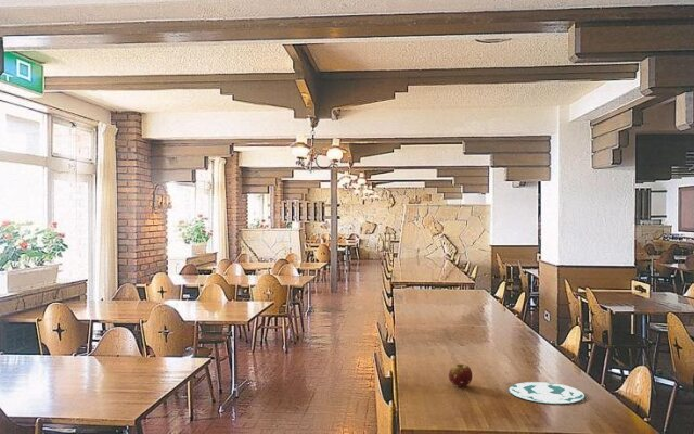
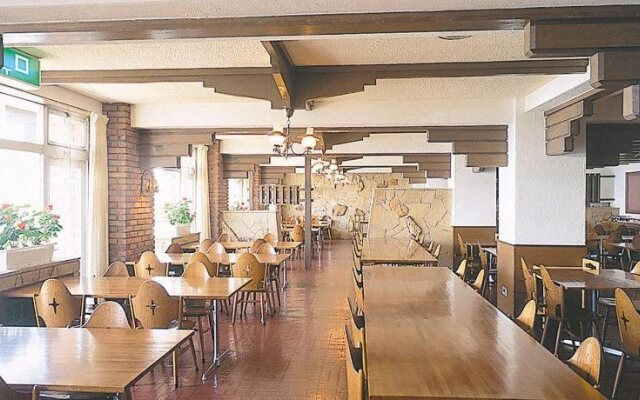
- fruit (460, 374)
- plate (545, 388)
